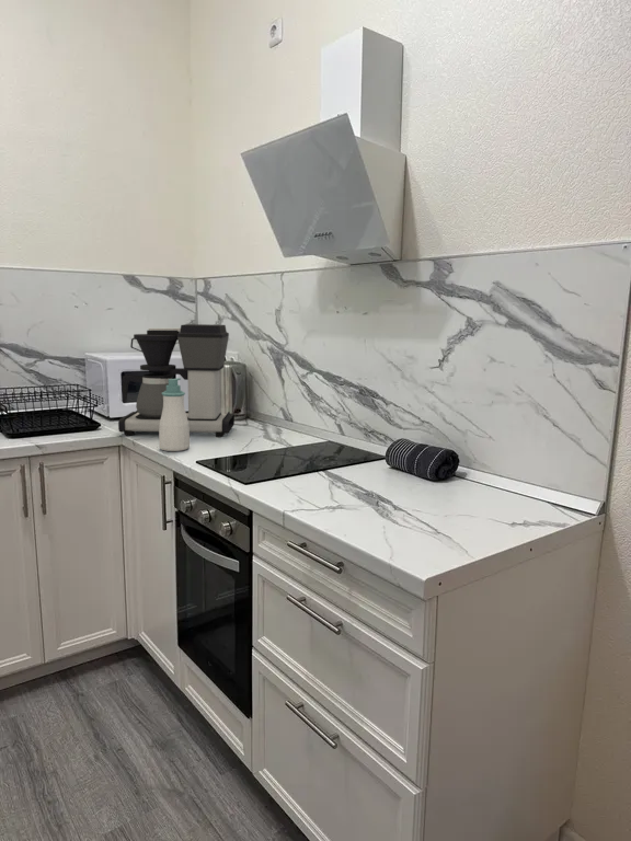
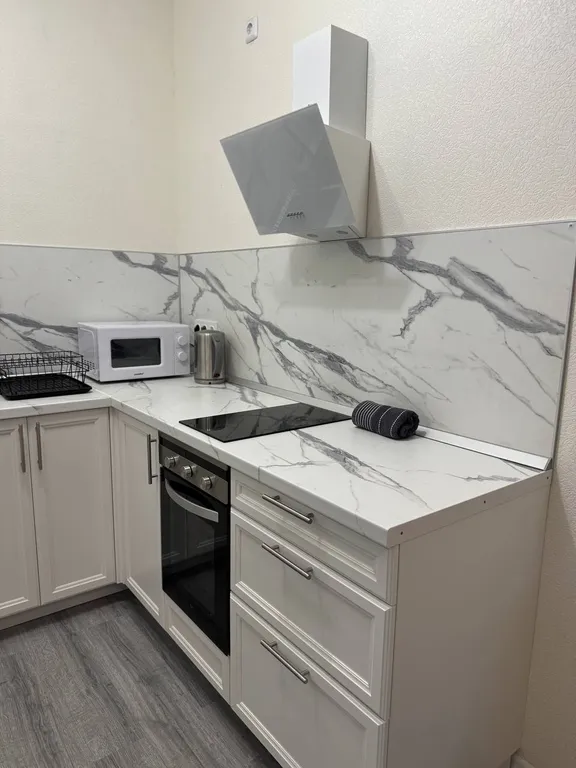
- soap bottle (173, 414)
- coffee maker (174, 375)
